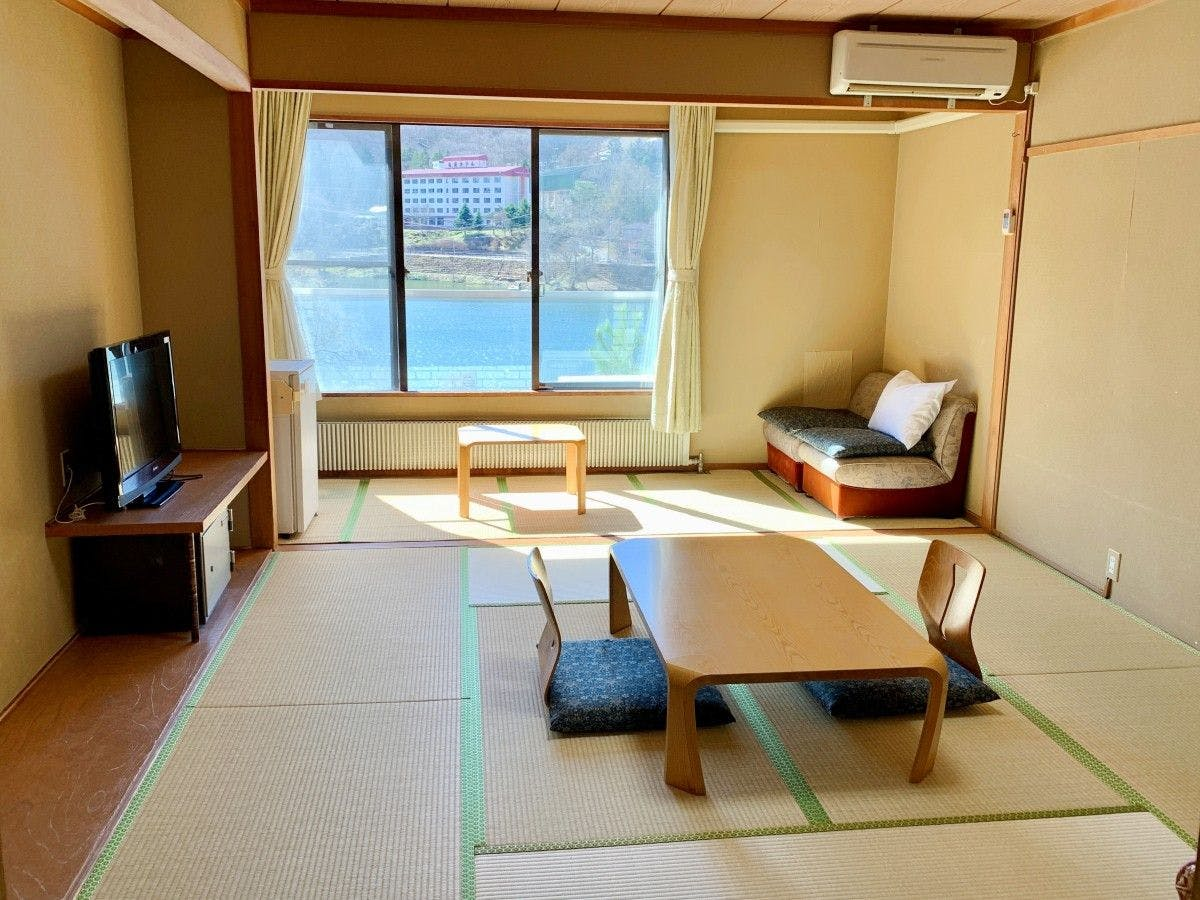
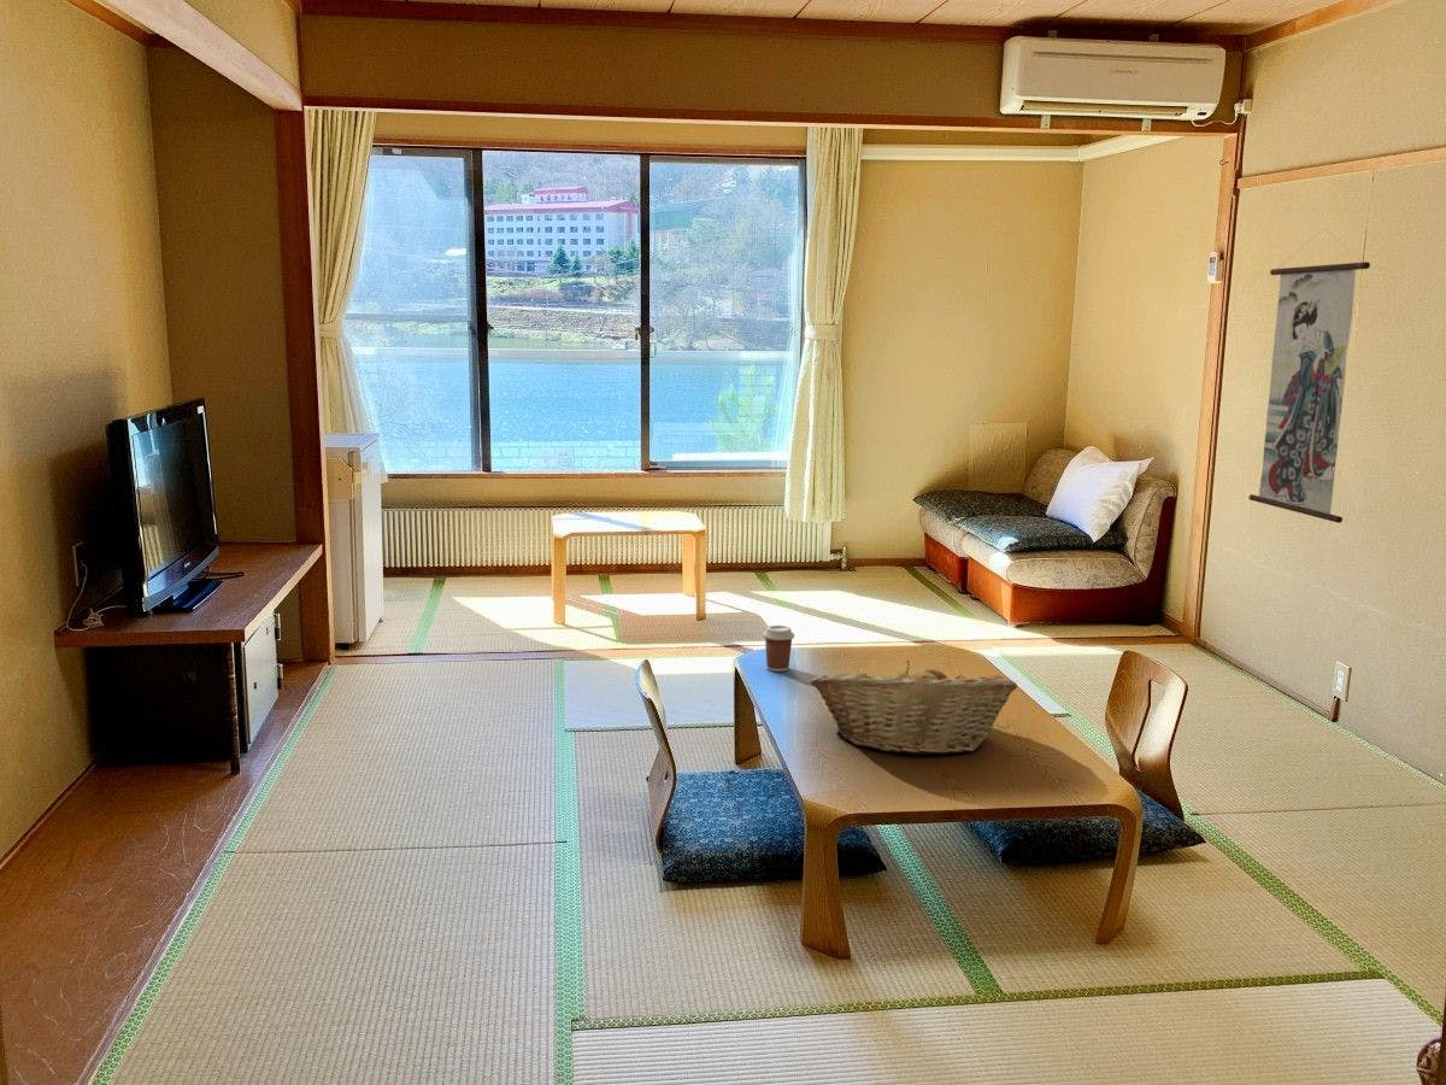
+ wall scroll (1306, 373)
+ coffee cup (777, 647)
+ fruit basket (912, 698)
